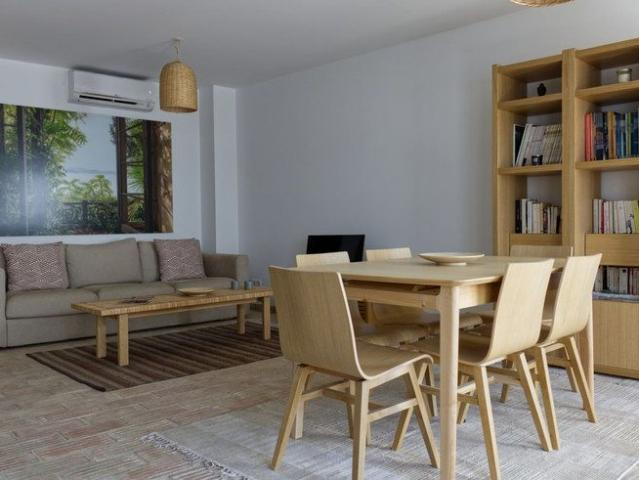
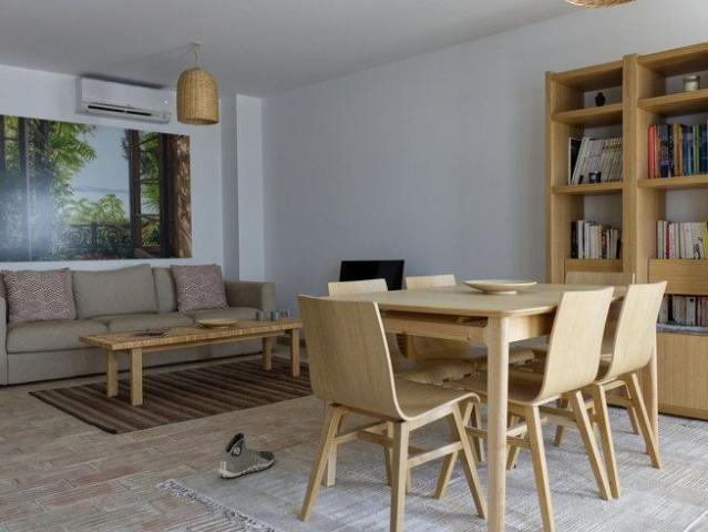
+ sneaker (248, 450)
